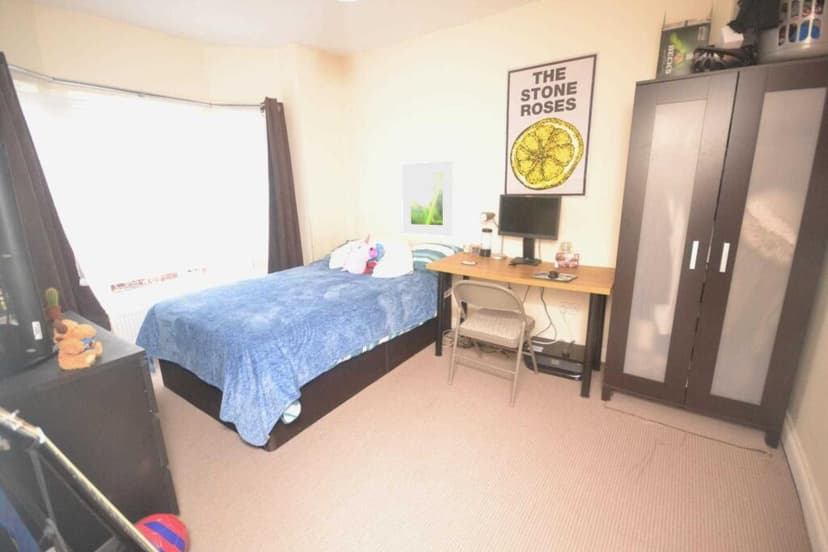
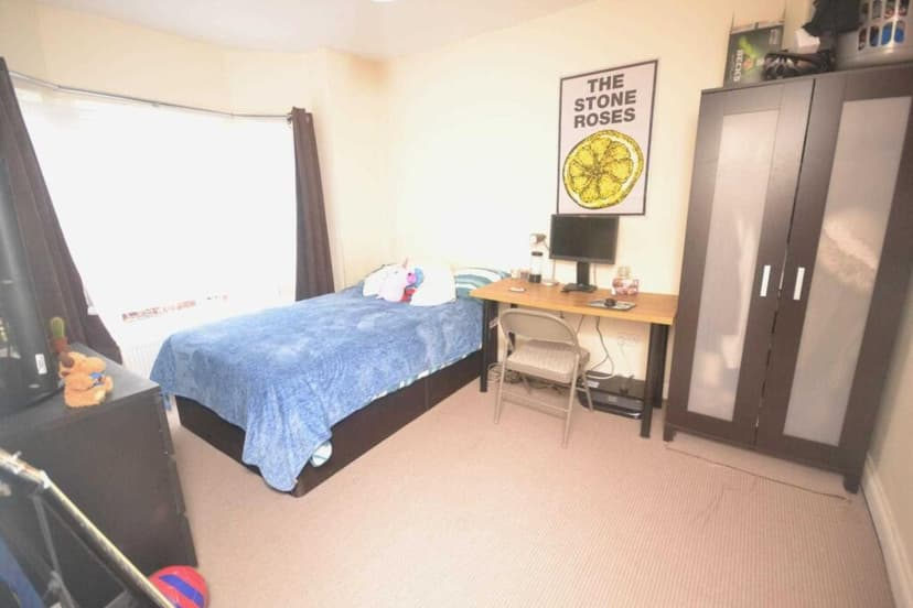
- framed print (426, 199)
